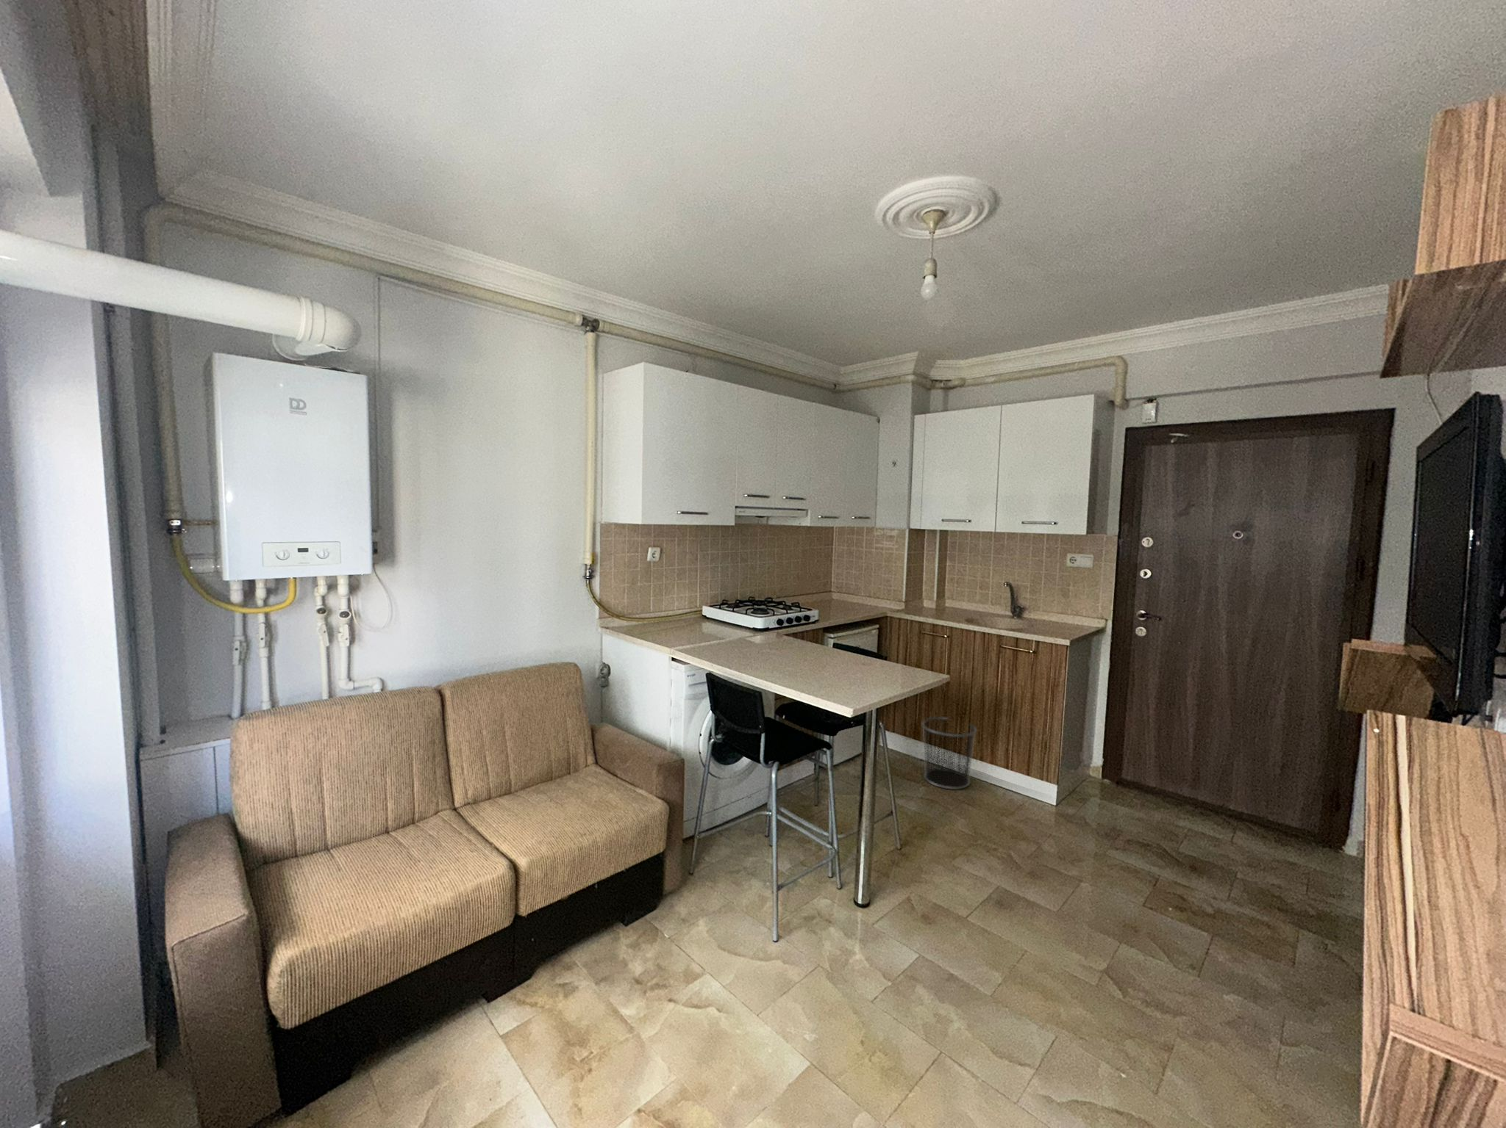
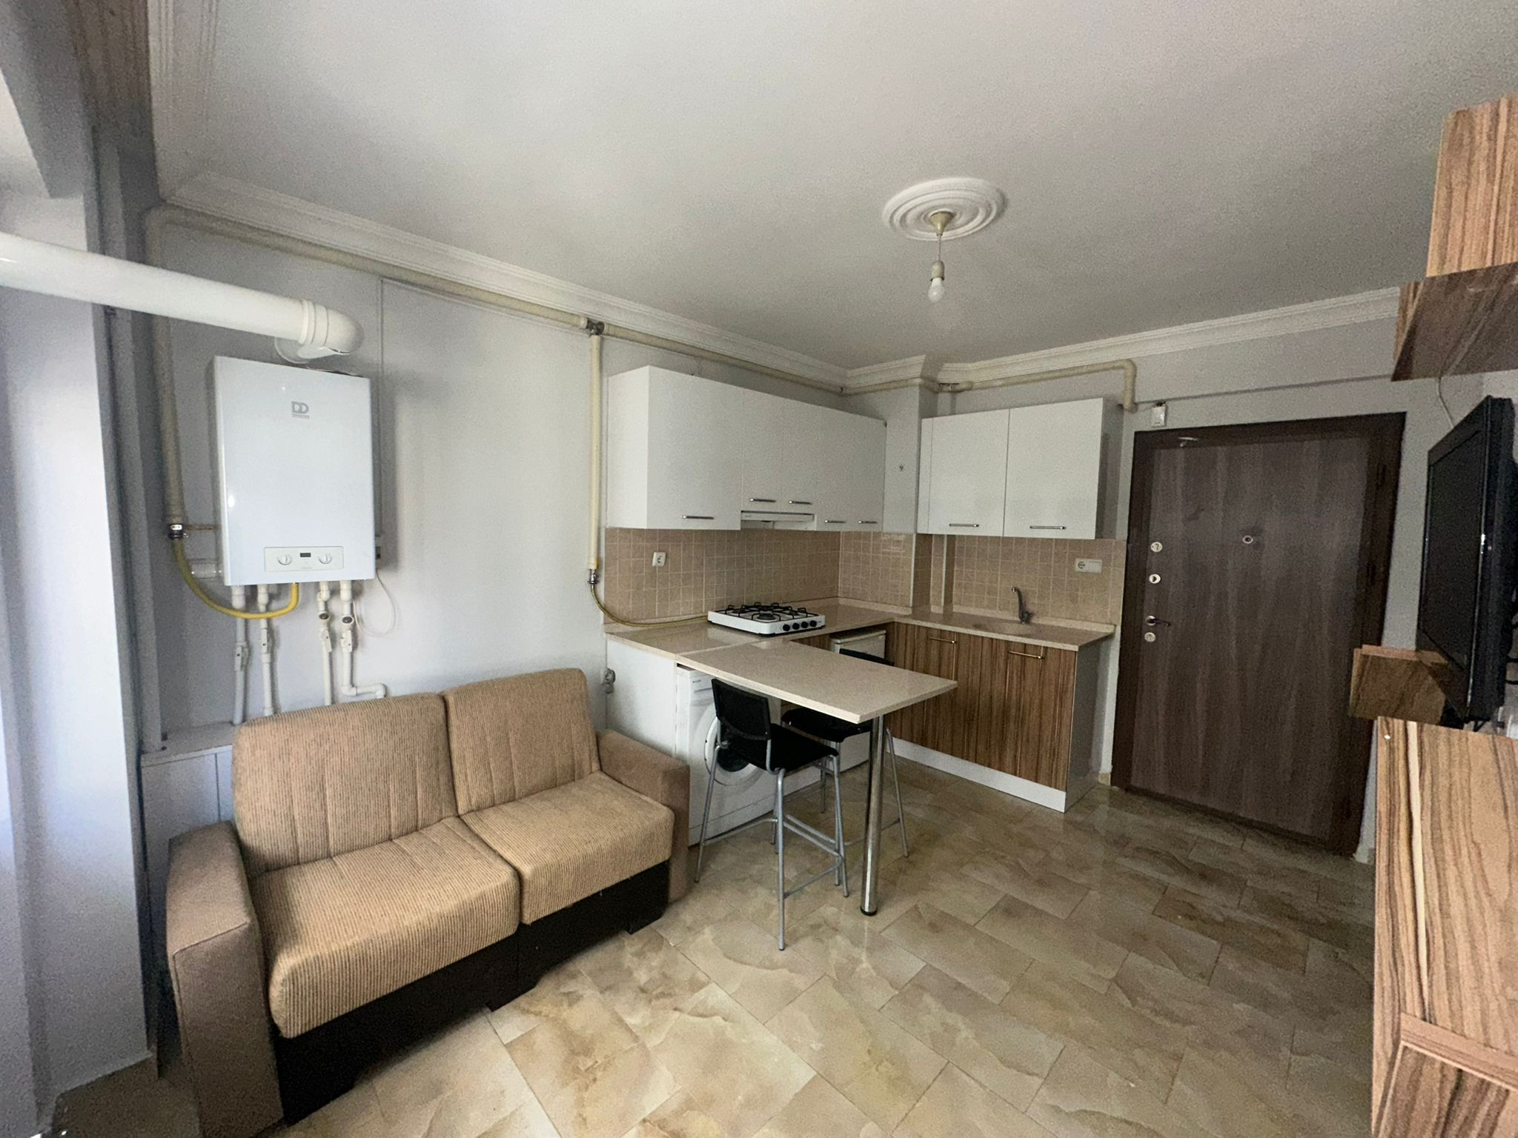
- waste bin (947, 752)
